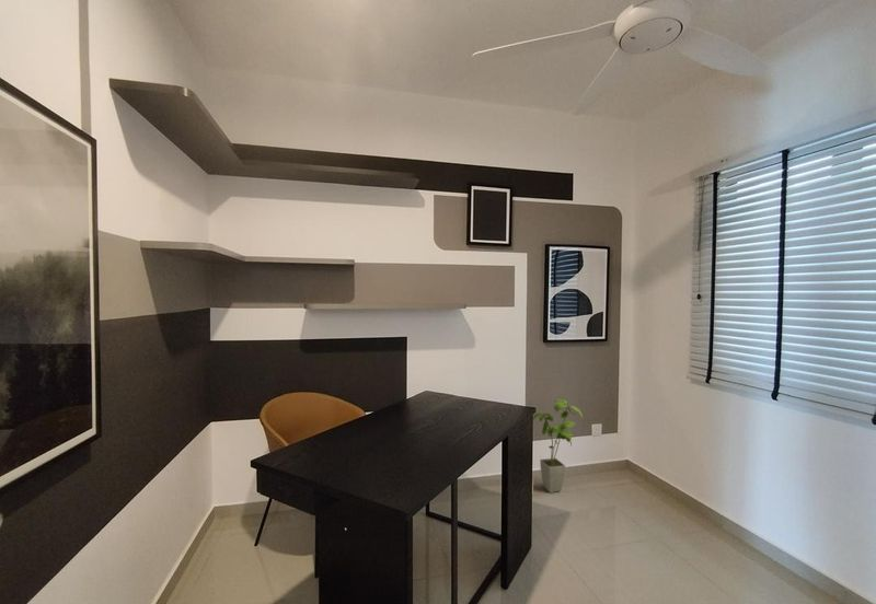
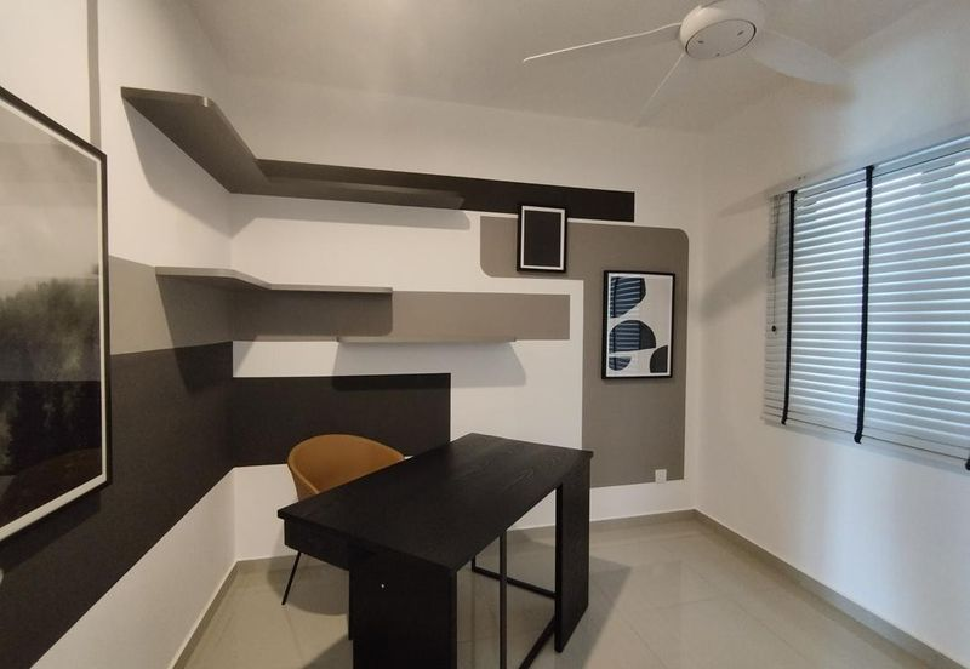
- house plant (558, 443)
